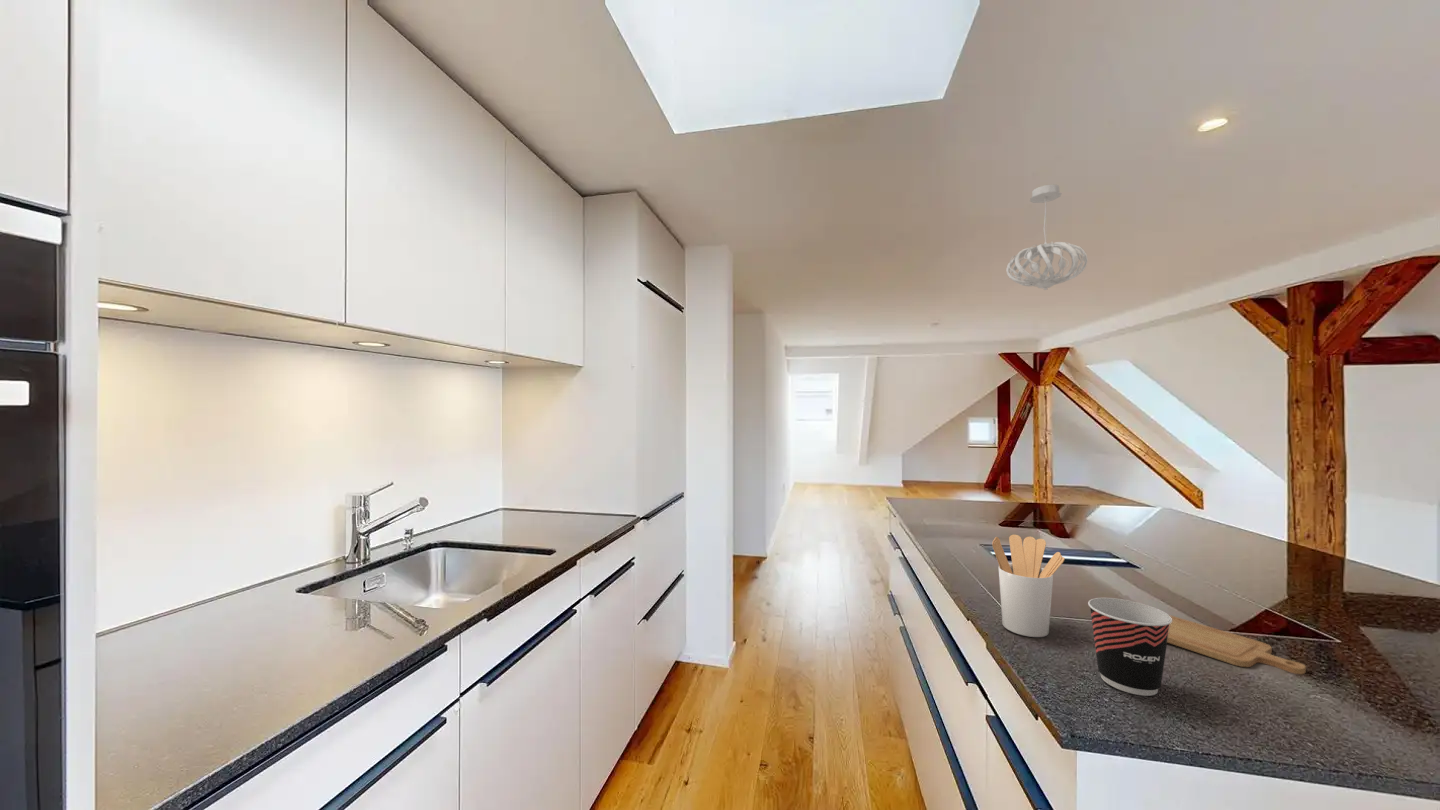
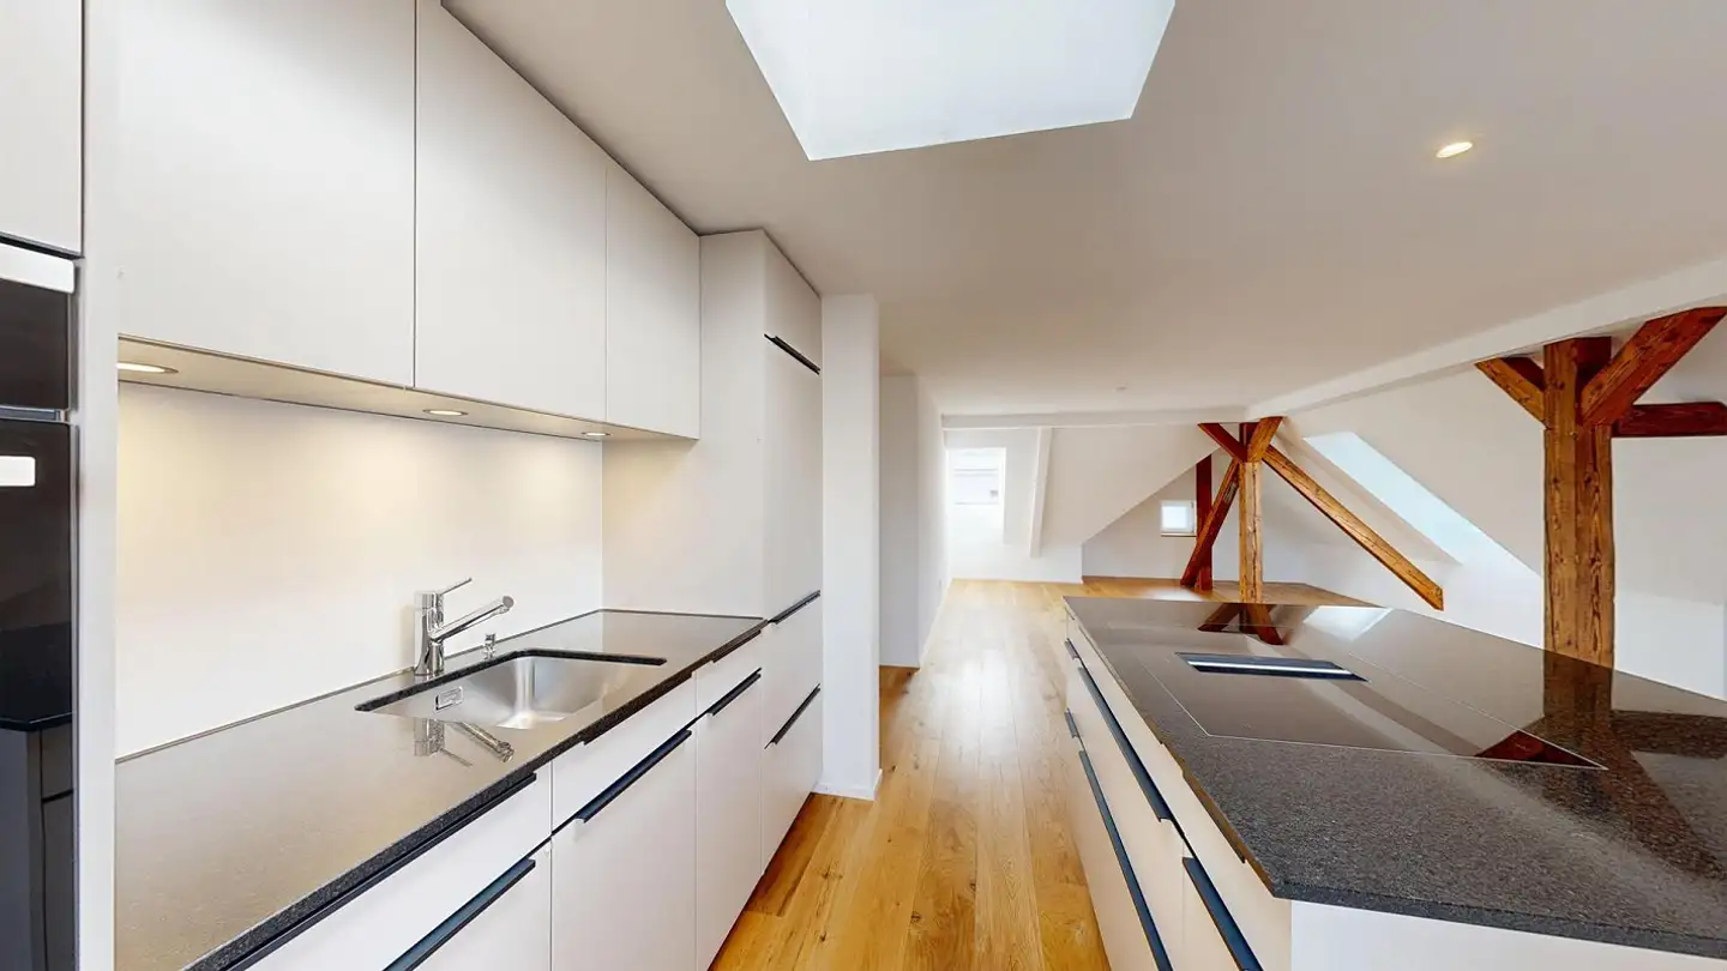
- chopping board (1206, 639)
- utensil holder (1025, 581)
- pendant light (1045, 239)
- cup (1128, 646)
